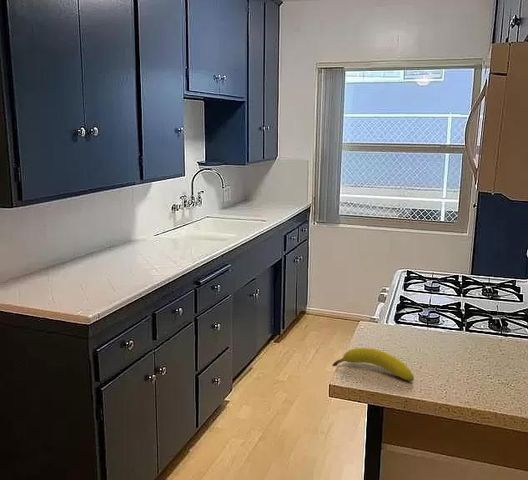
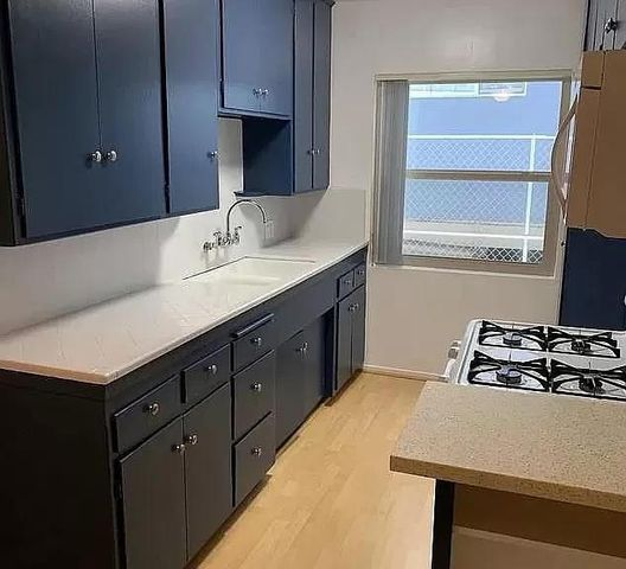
- fruit (376, 361)
